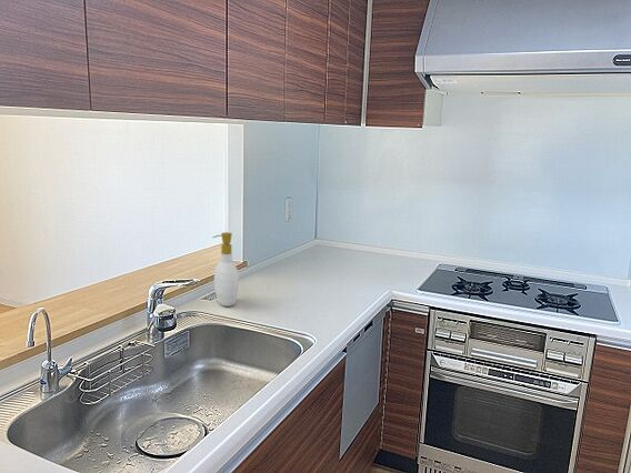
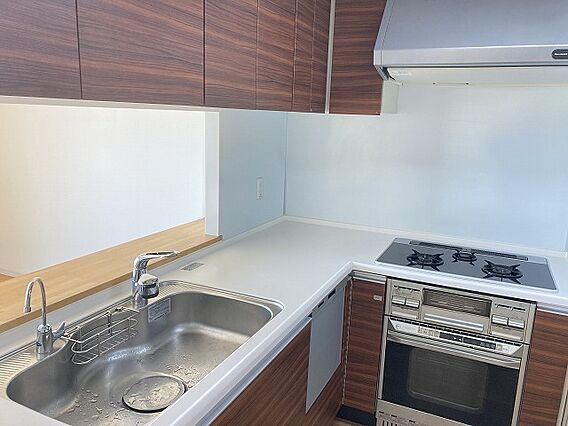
- soap bottle (224, 268)
